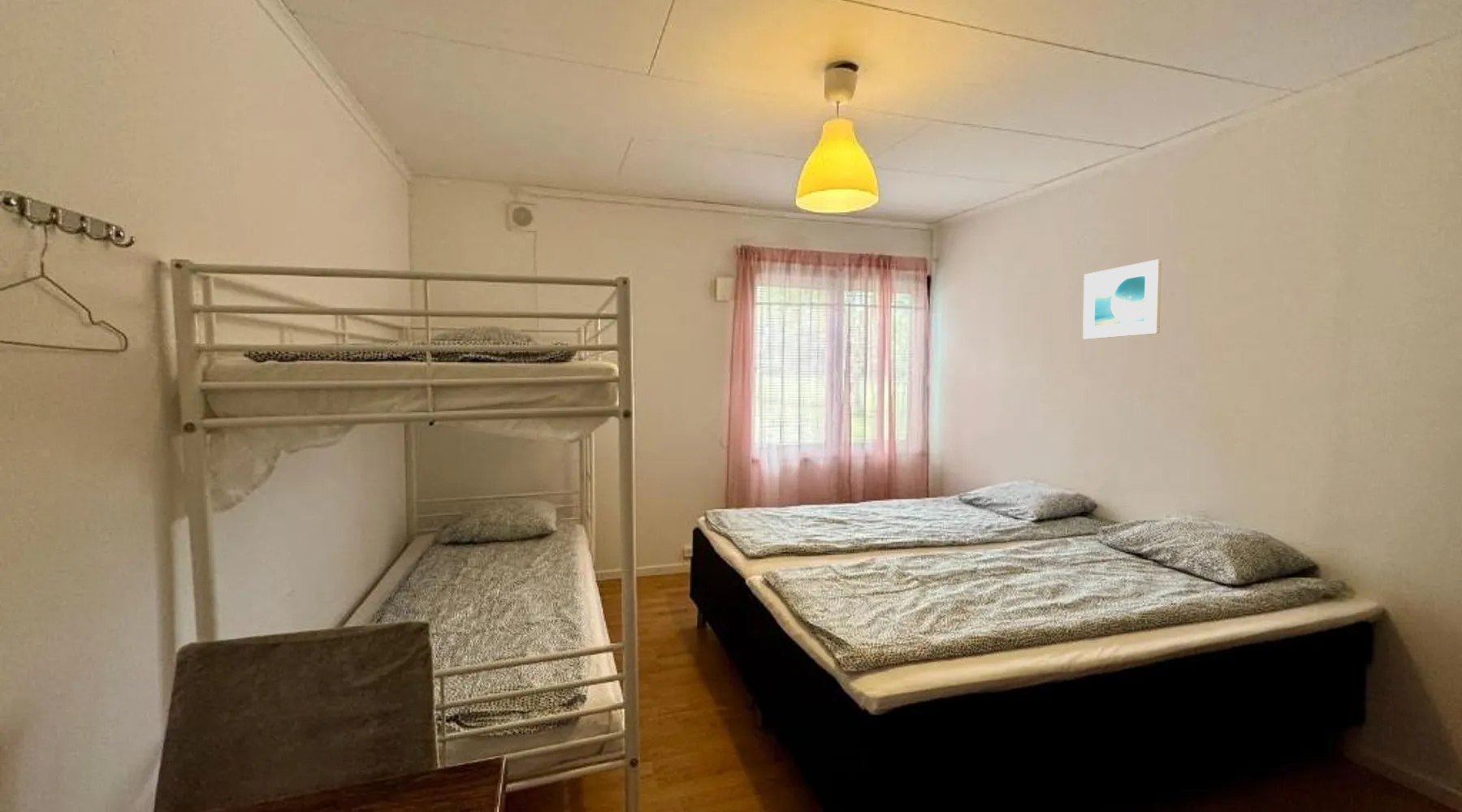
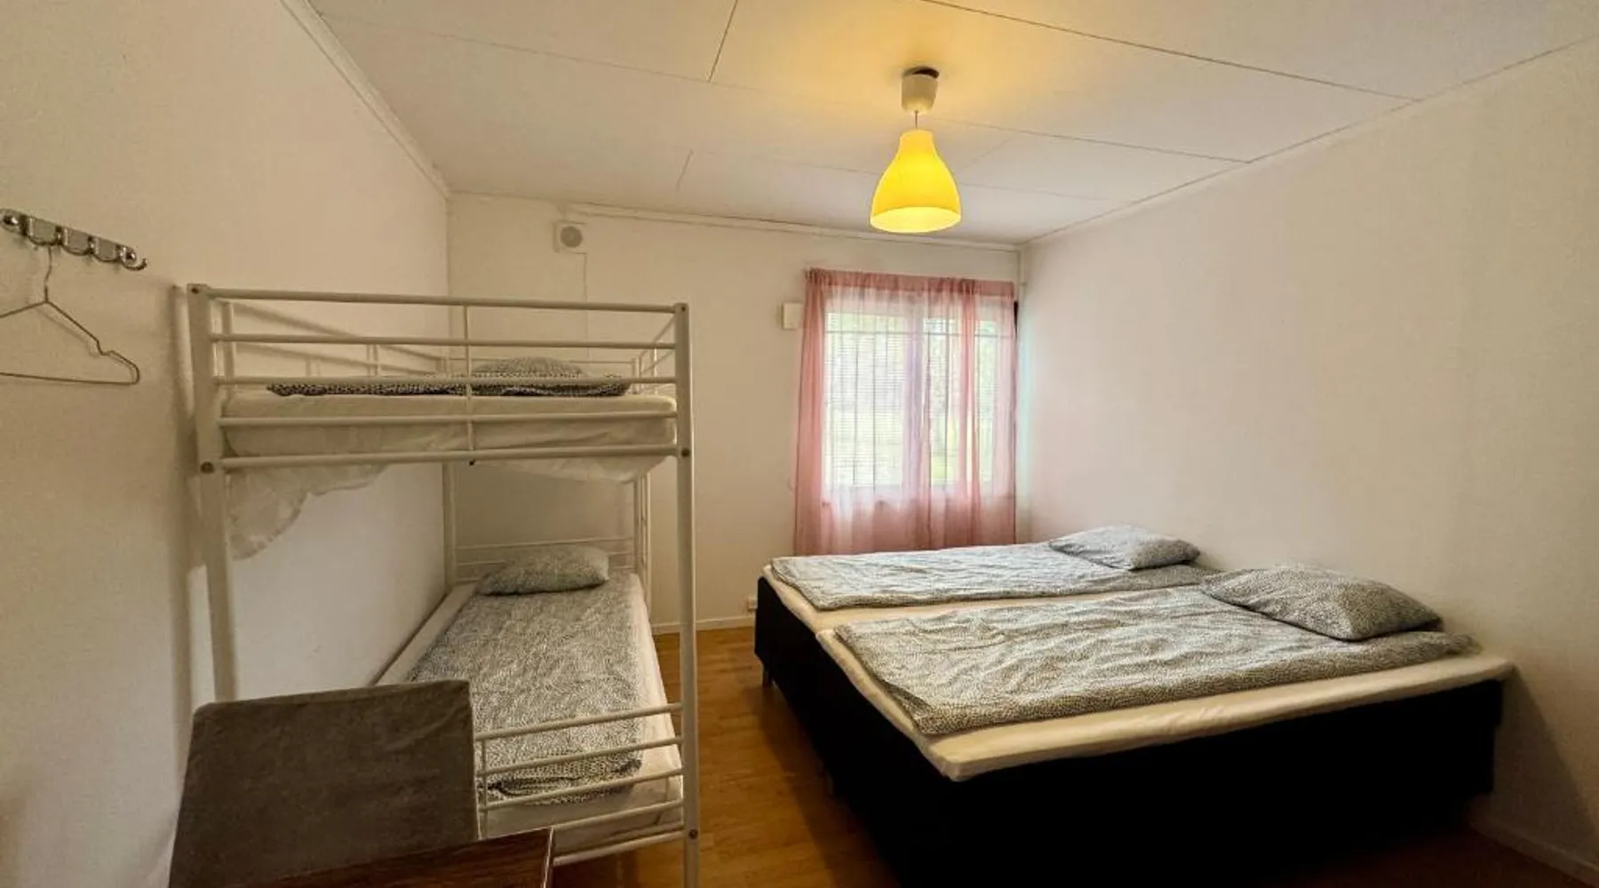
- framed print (1119, 301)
